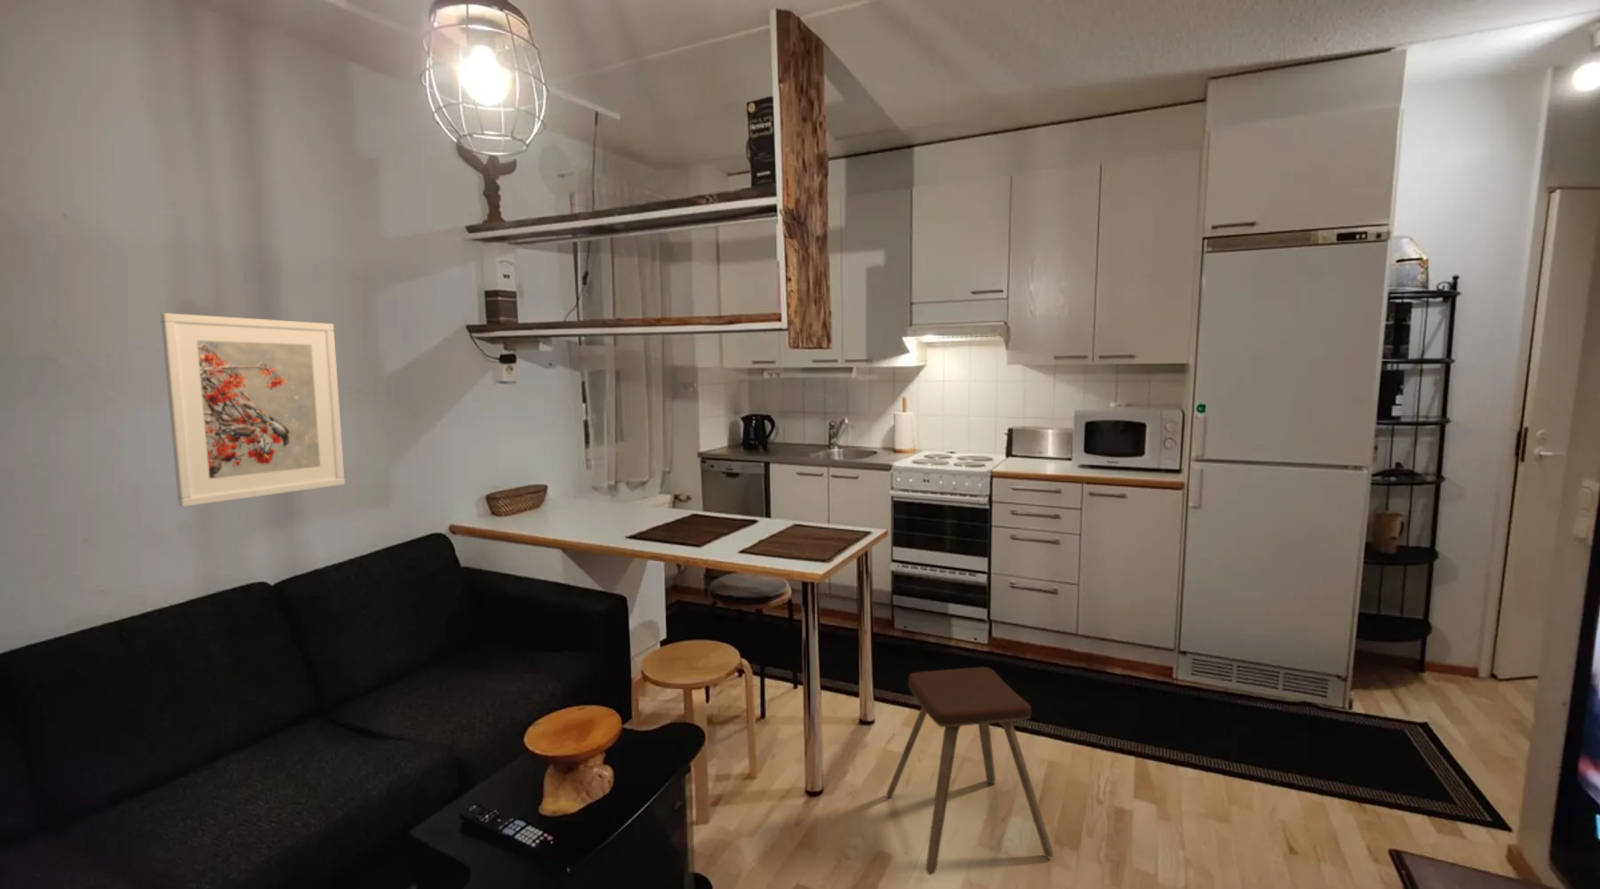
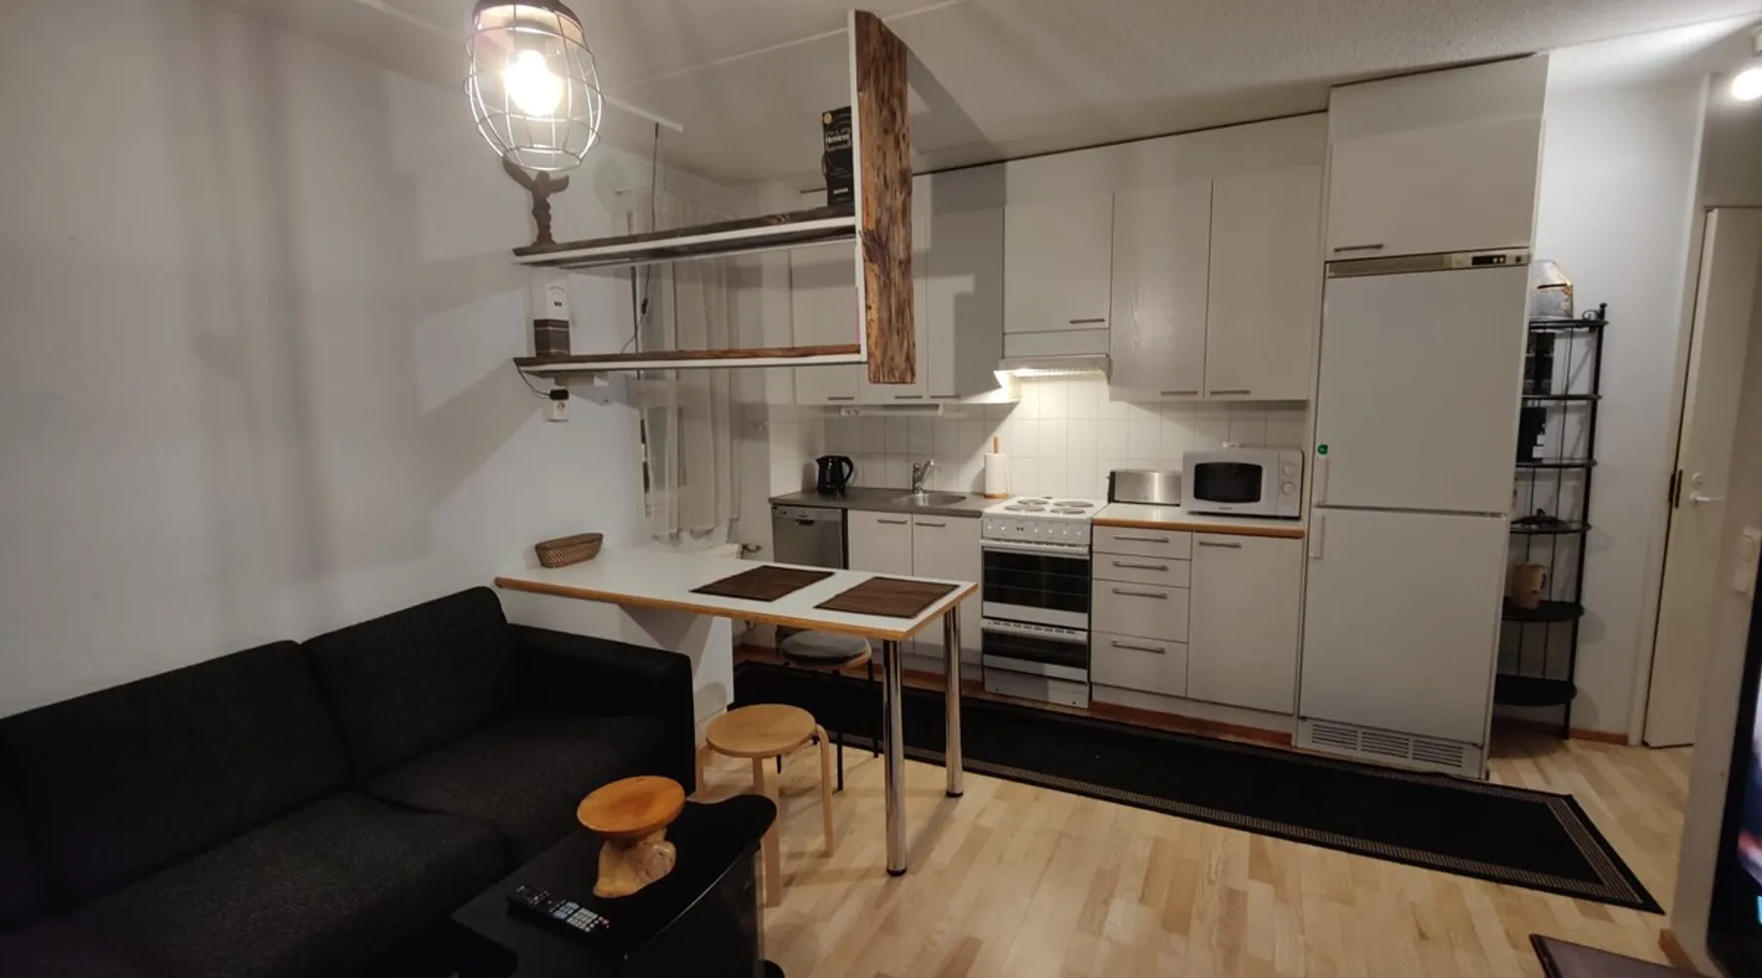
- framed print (262, 407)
- music stool (954, 755)
